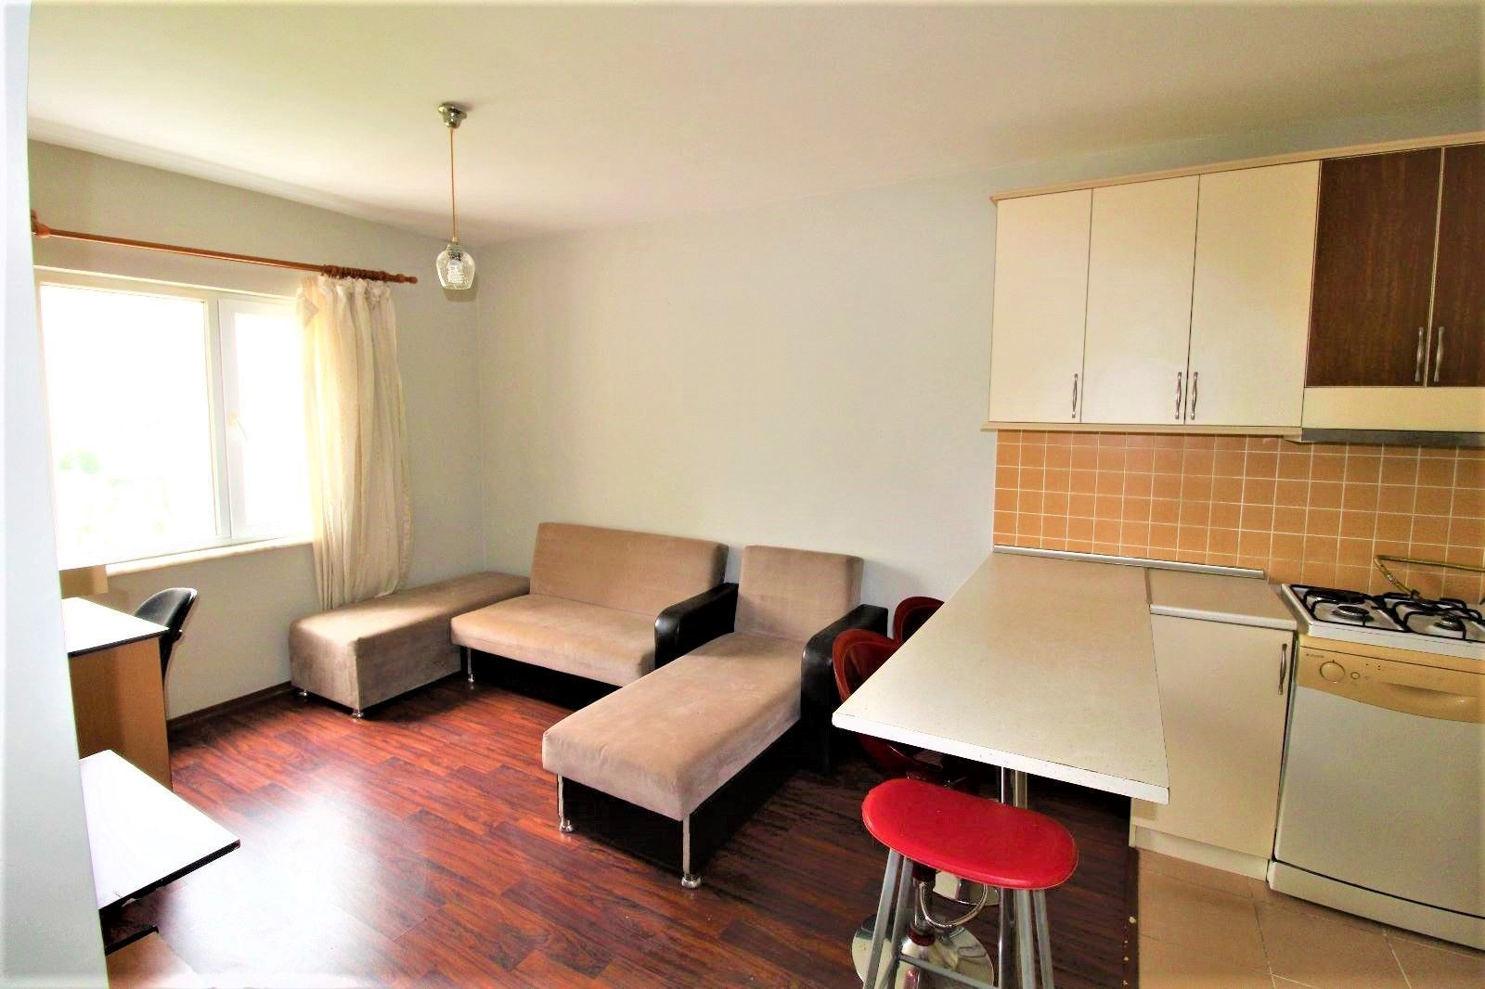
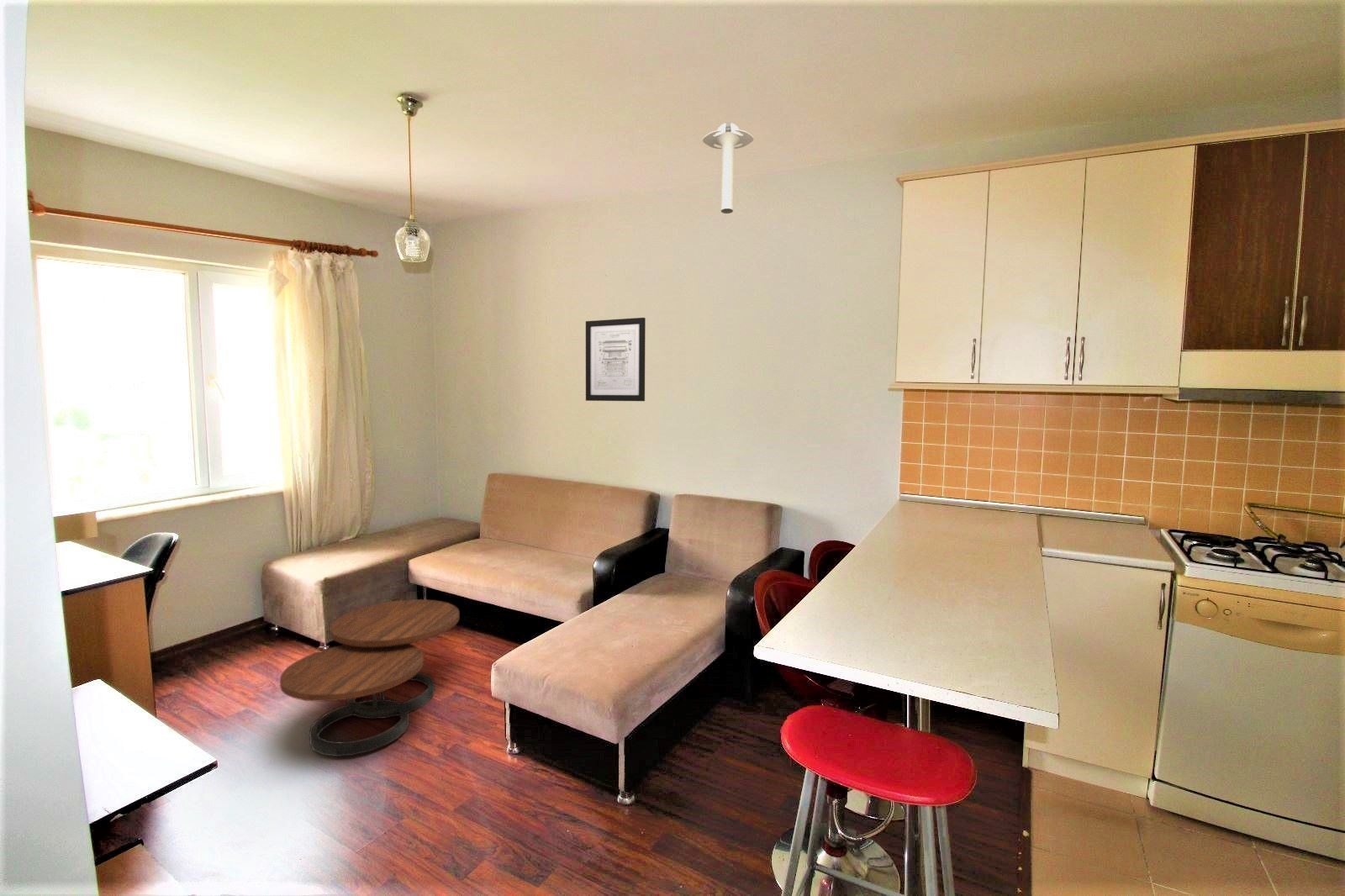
+ coffee table (379, 672)
+ wall art (614, 360)
+ ceiling light (727, 168)
